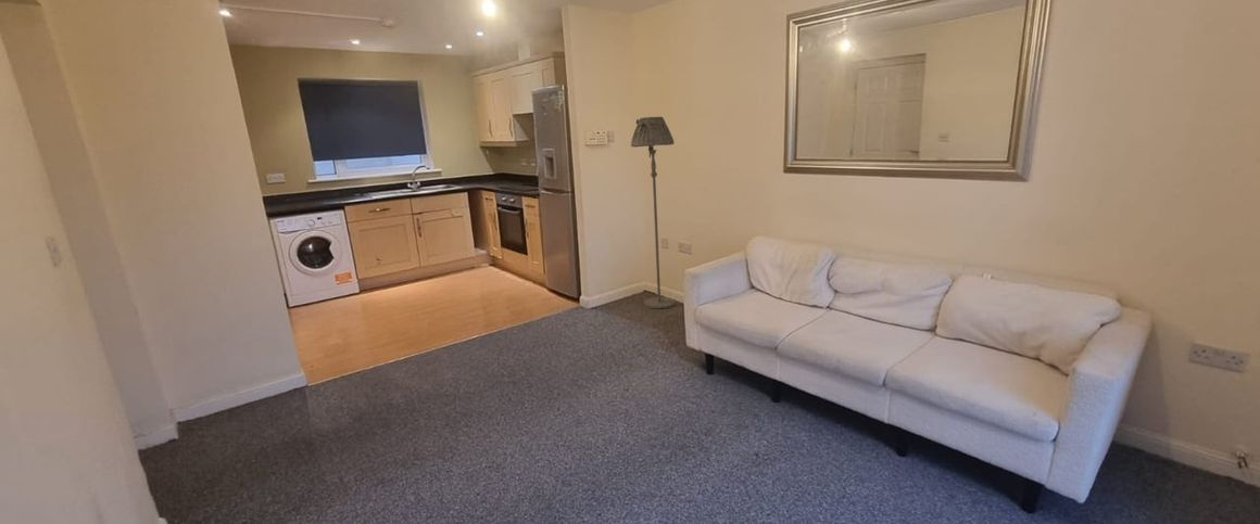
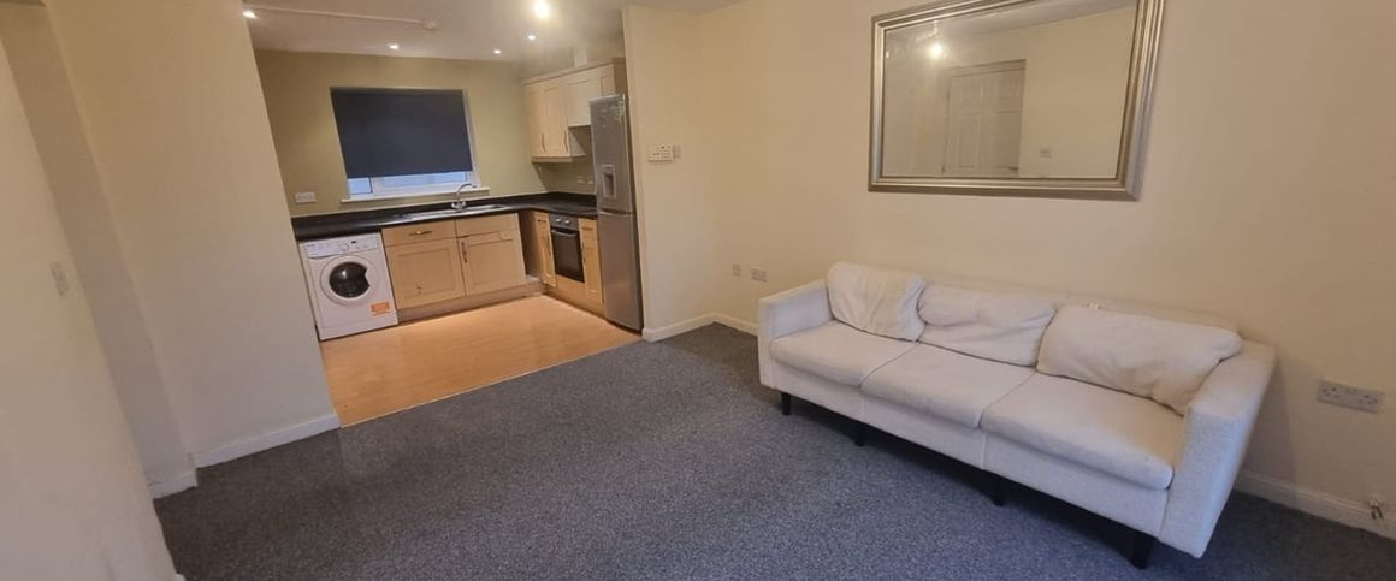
- floor lamp (655, 214)
